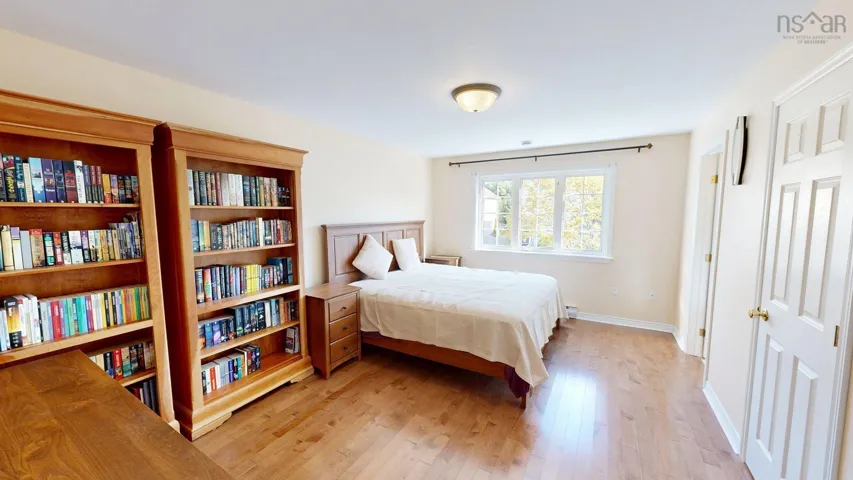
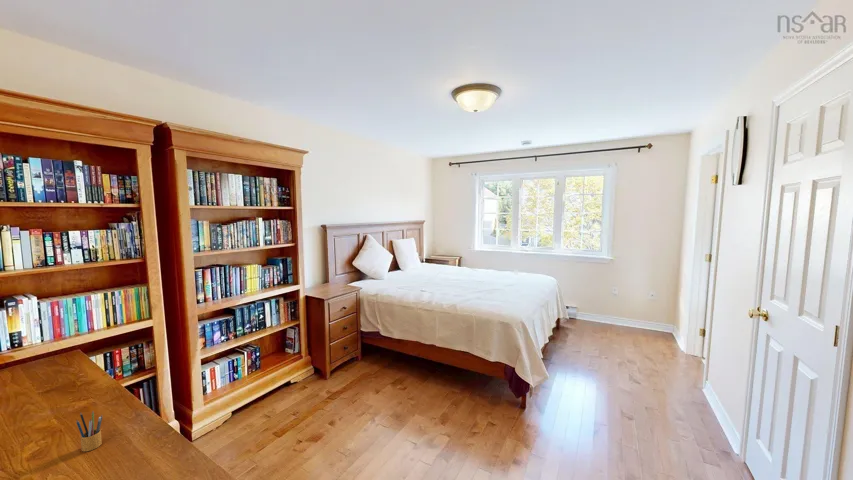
+ pencil box (89, 430)
